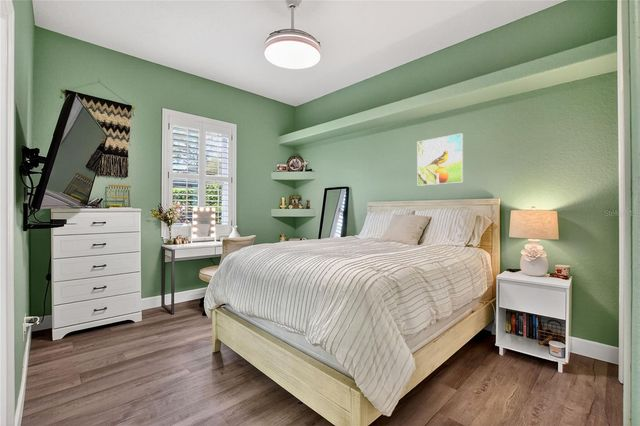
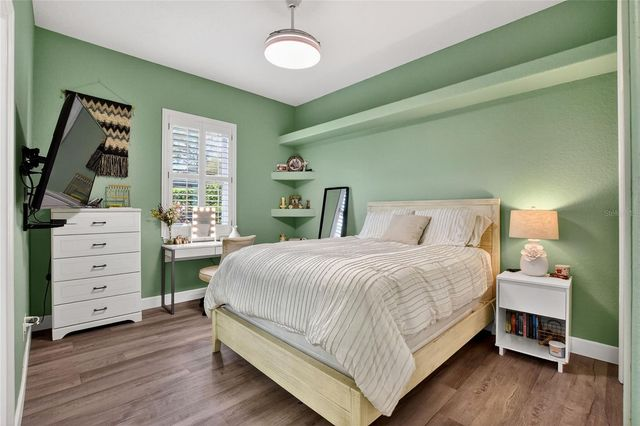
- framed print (439, 160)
